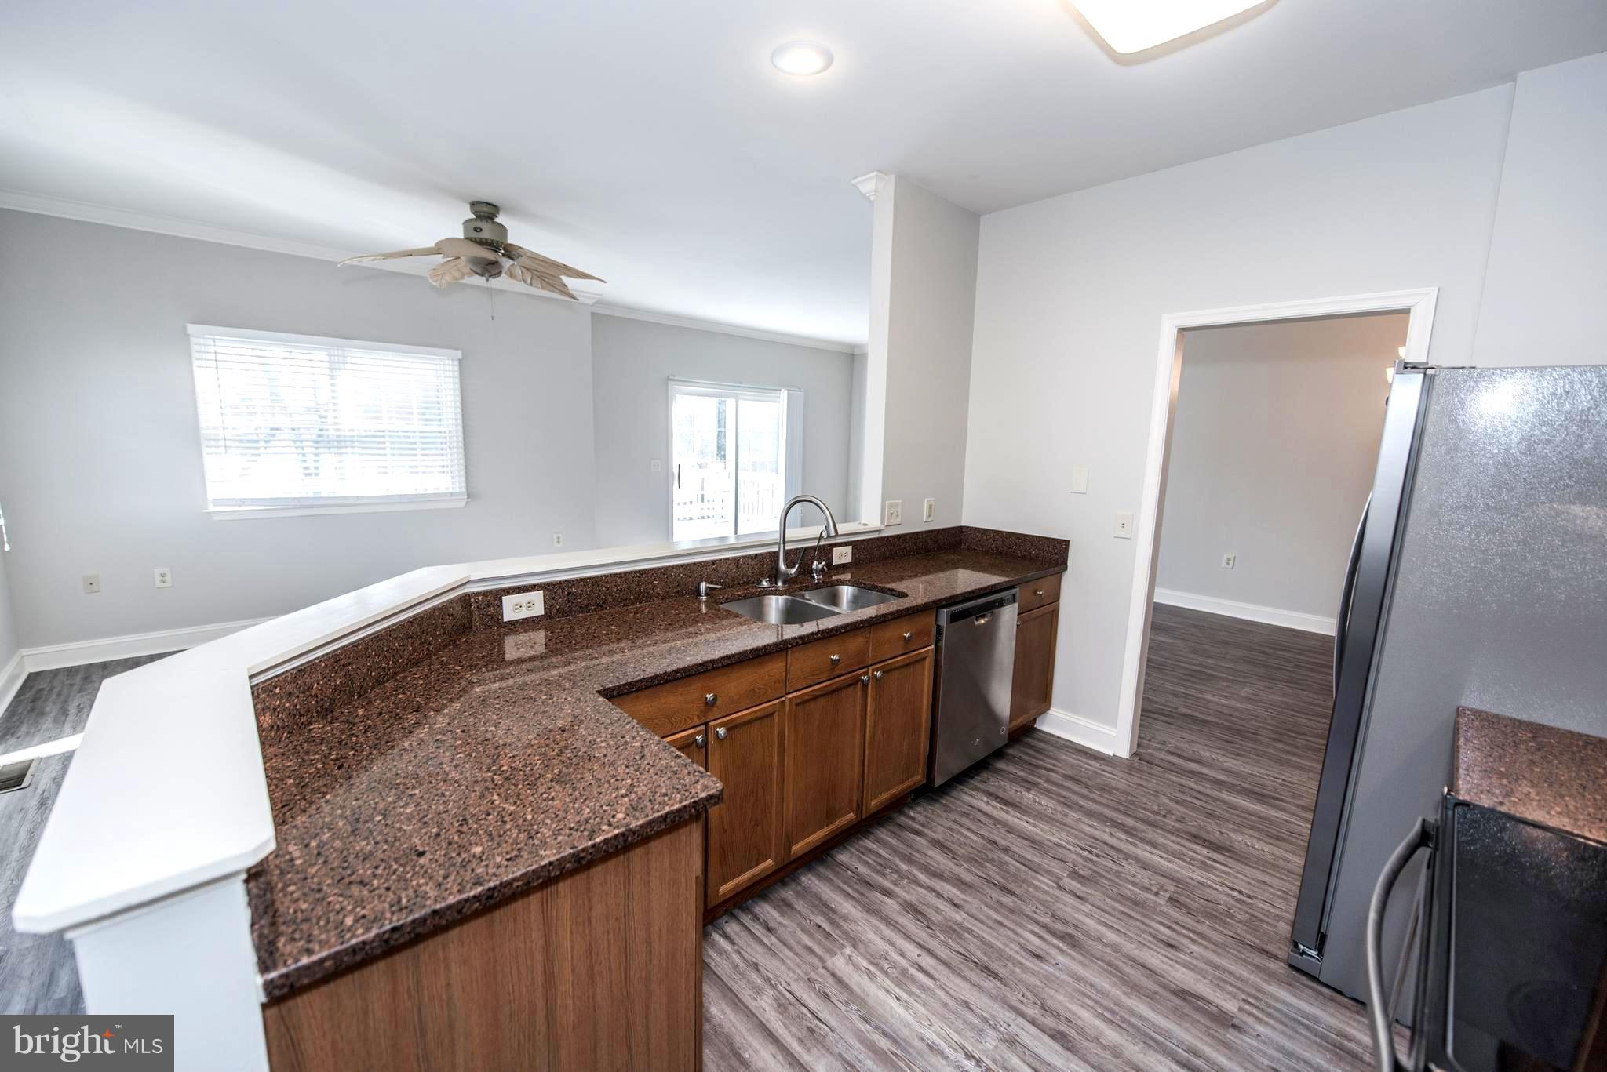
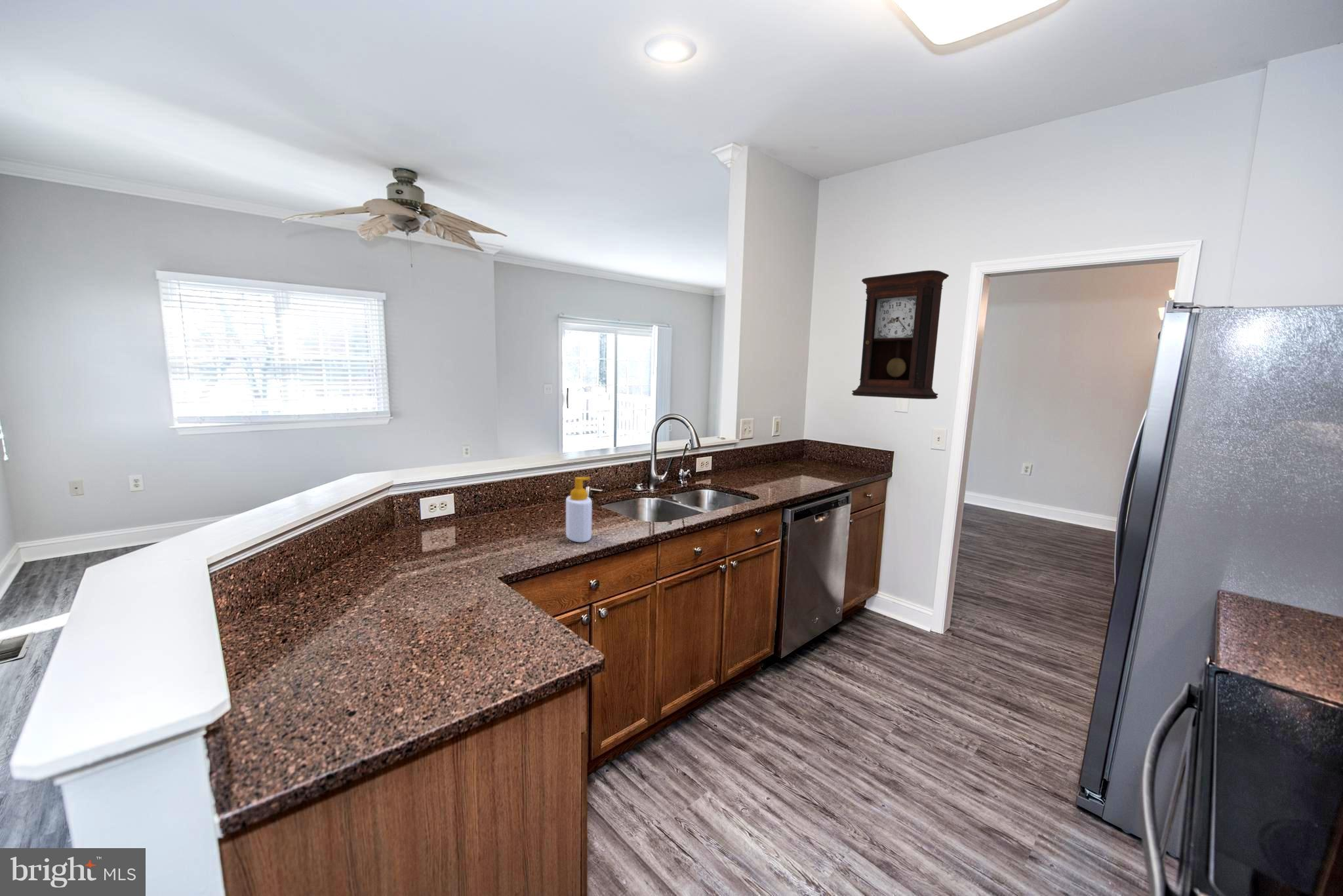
+ pendulum clock (896, 338)
+ soap bottle (578, 507)
